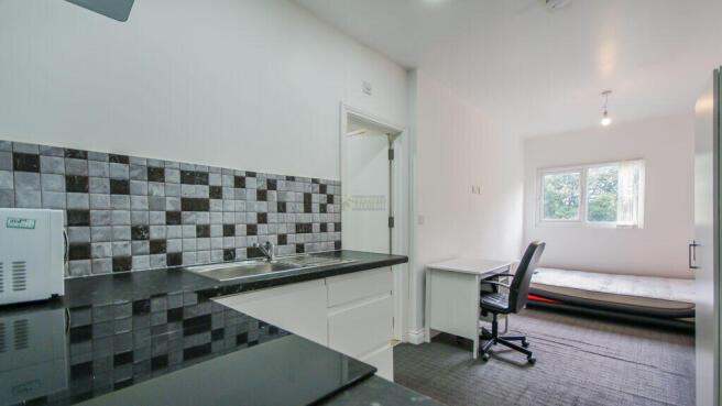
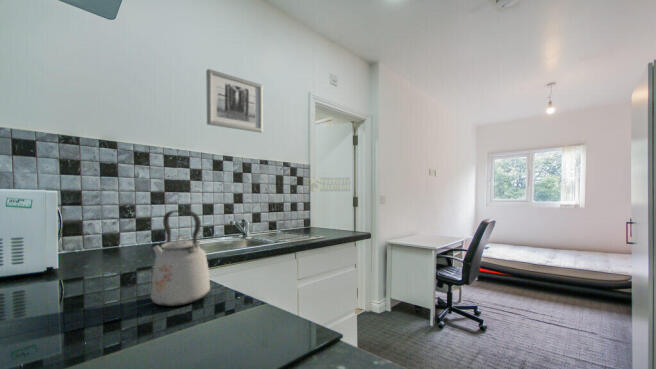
+ kettle (175, 253)
+ wall art (236, 103)
